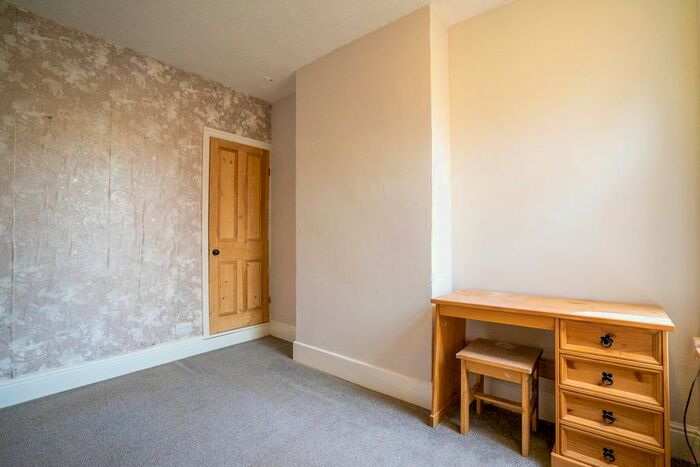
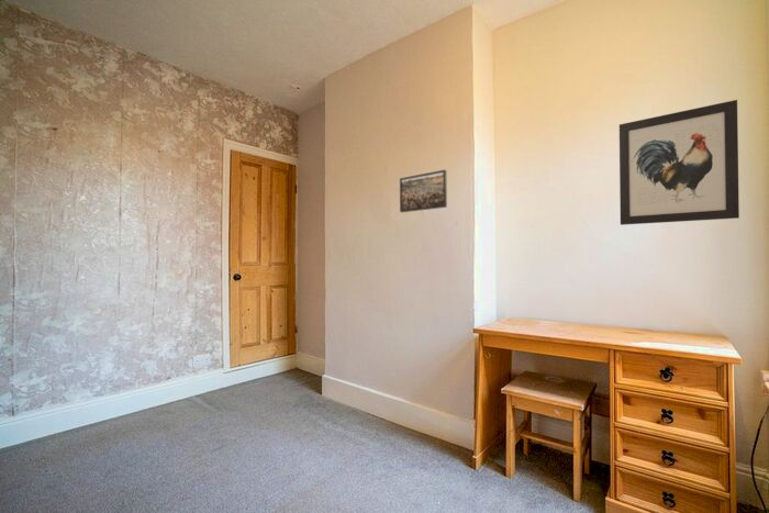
+ wall art (673, 167)
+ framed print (422, 191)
